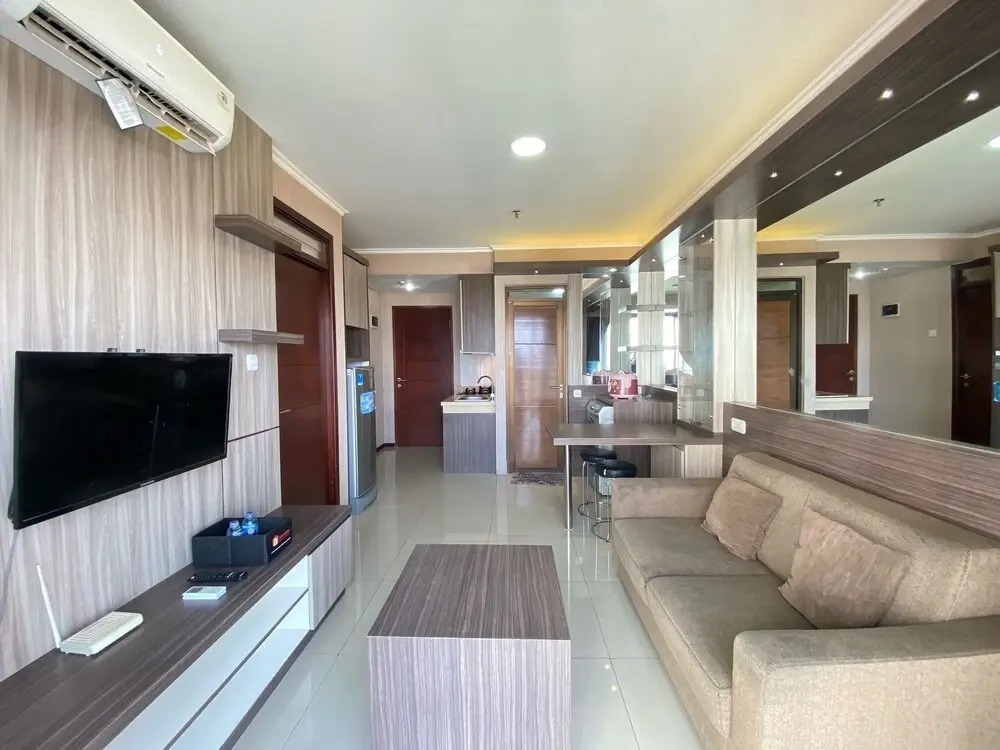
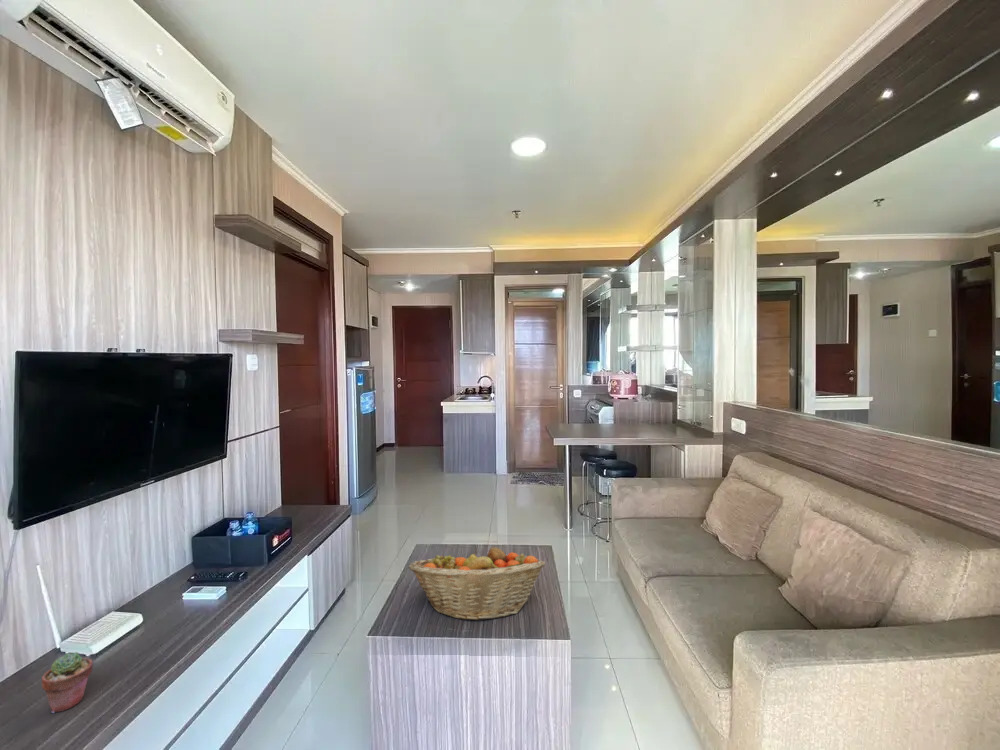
+ potted succulent (67, 678)
+ fruit basket (477, 574)
